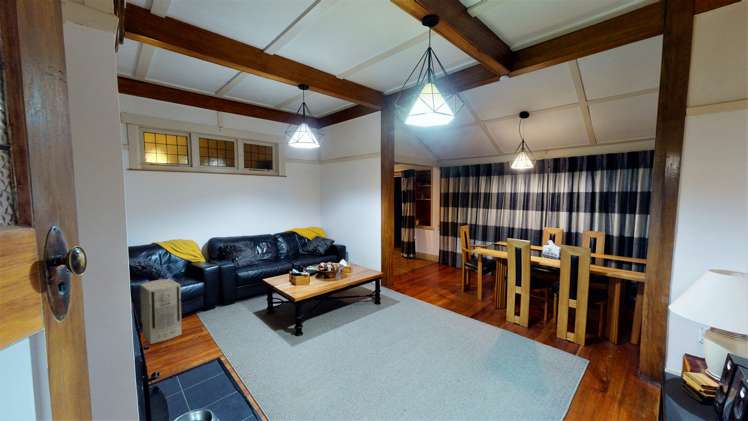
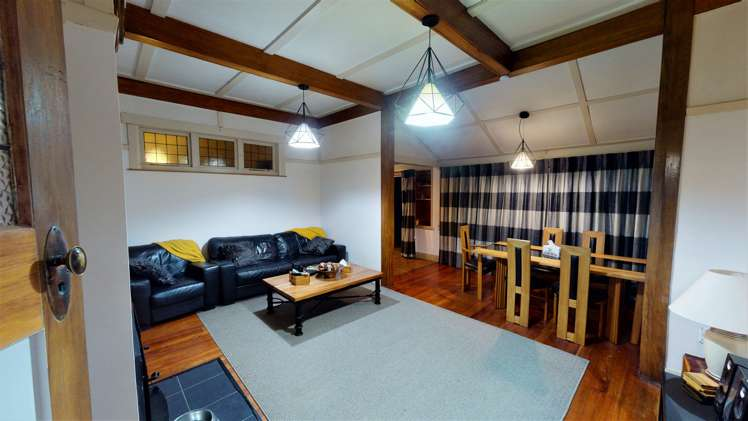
- air purifier (160, 309)
